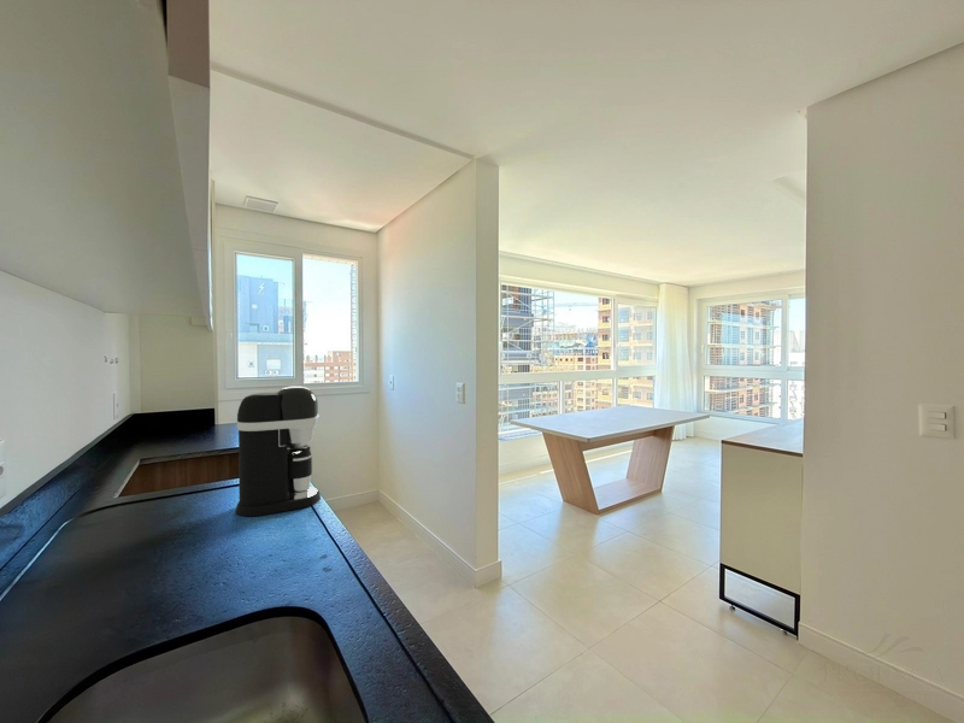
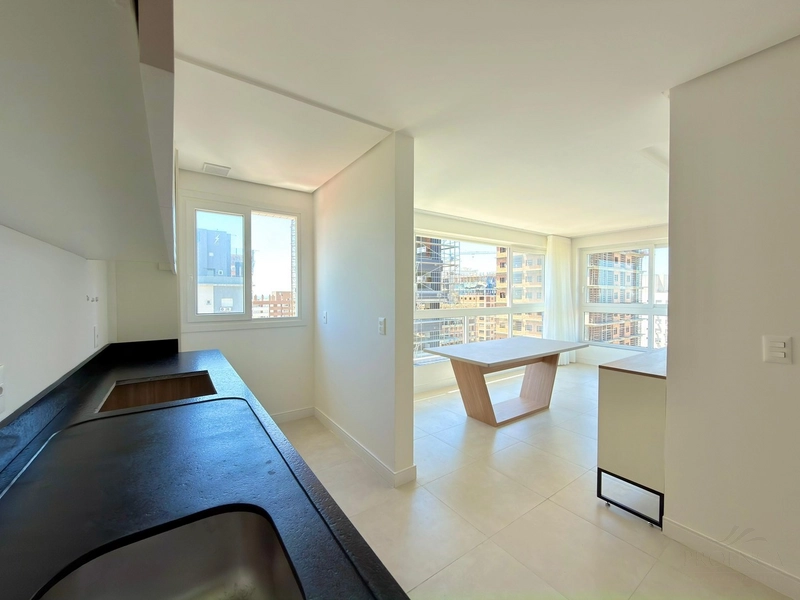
- coffee maker (280, 445)
